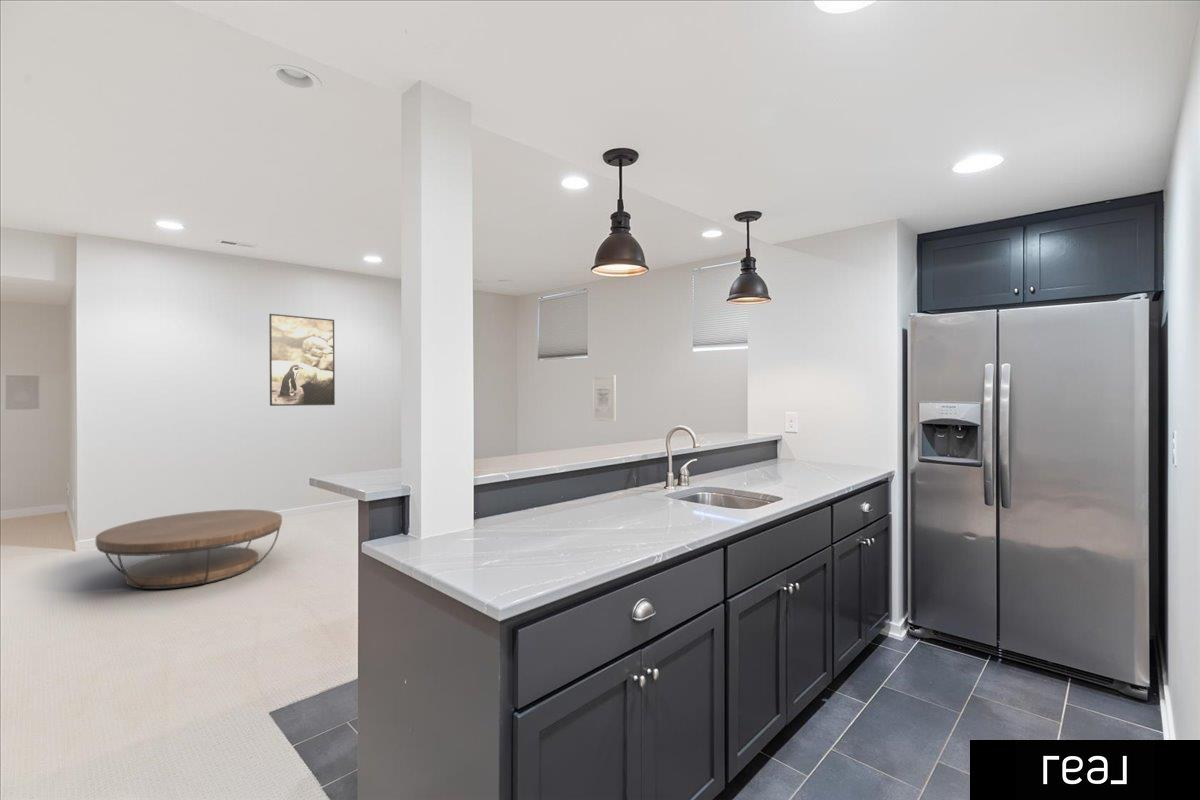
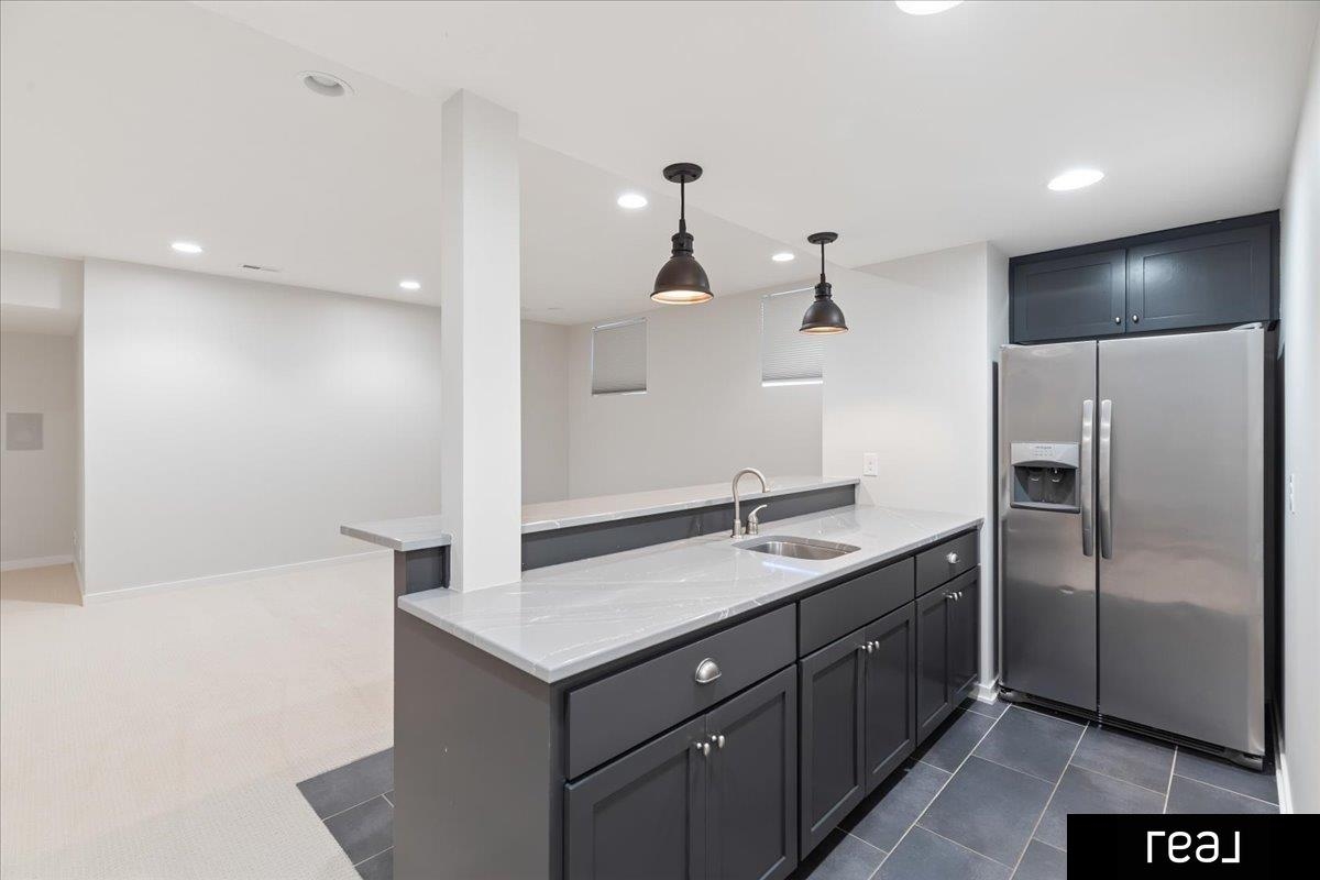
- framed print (303, 361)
- wall art (603, 398)
- coffee table (196, 547)
